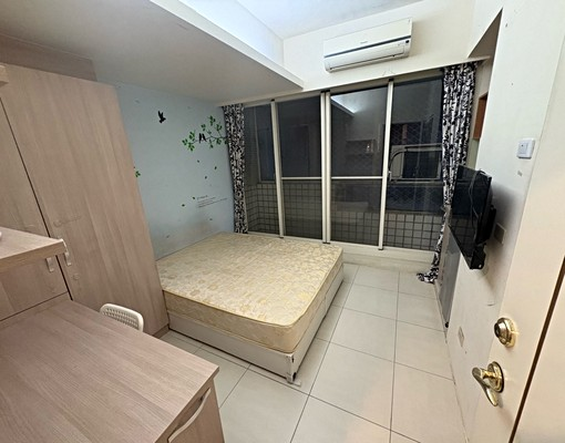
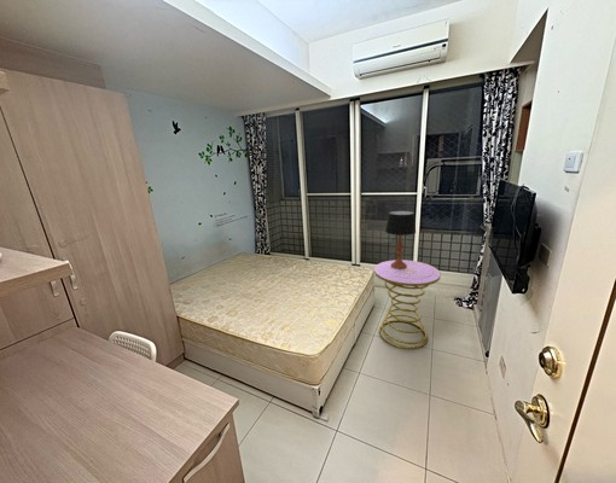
+ side table (403, 303)
+ table lamp (400, 239)
